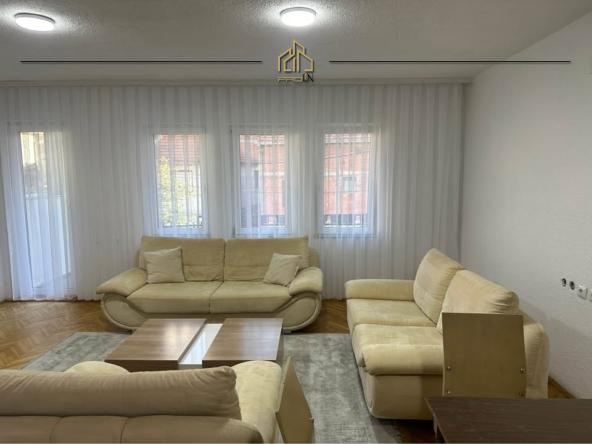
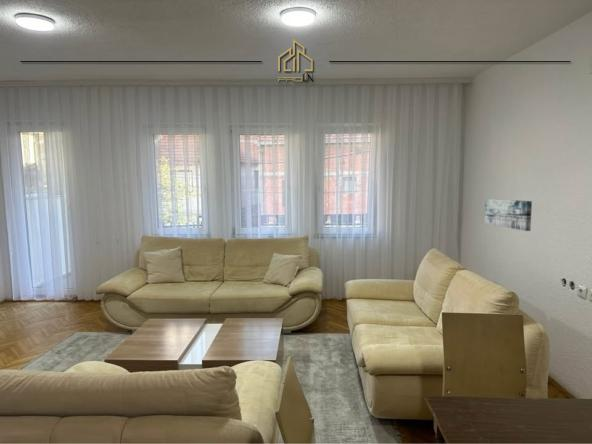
+ wall art (505, 213)
